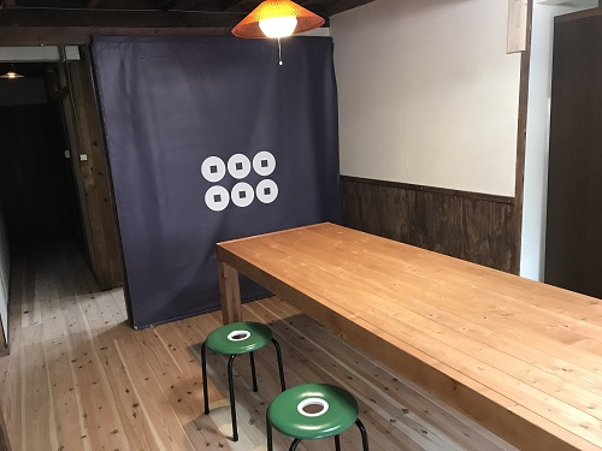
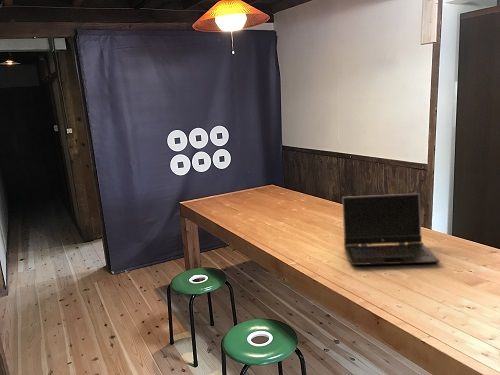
+ laptop computer (387, 228)
